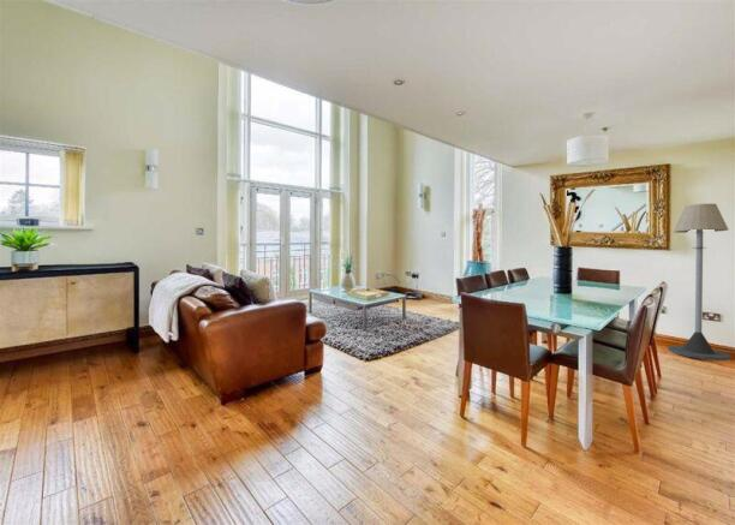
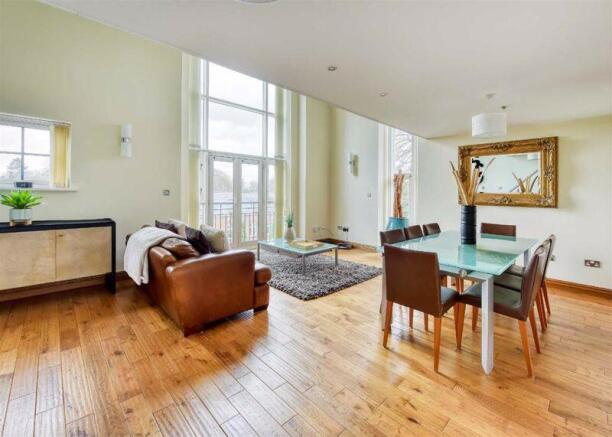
- floor lamp (699, 279)
